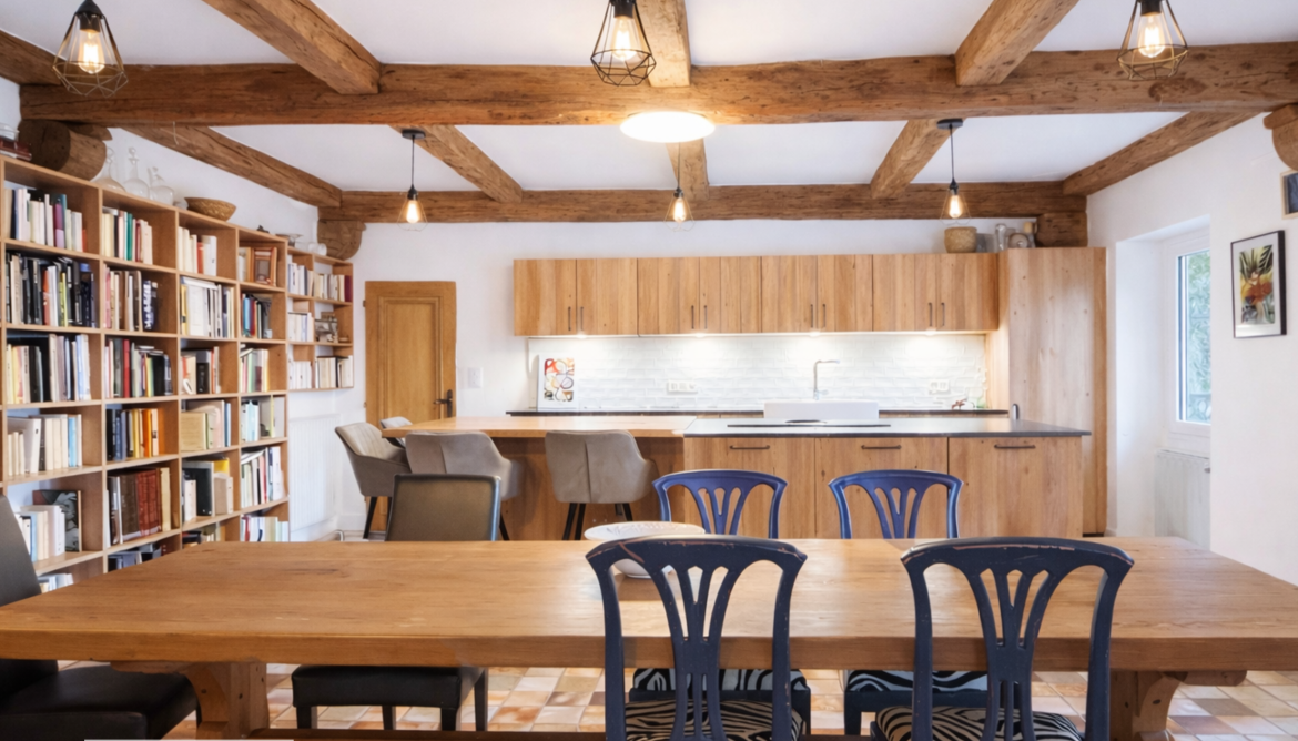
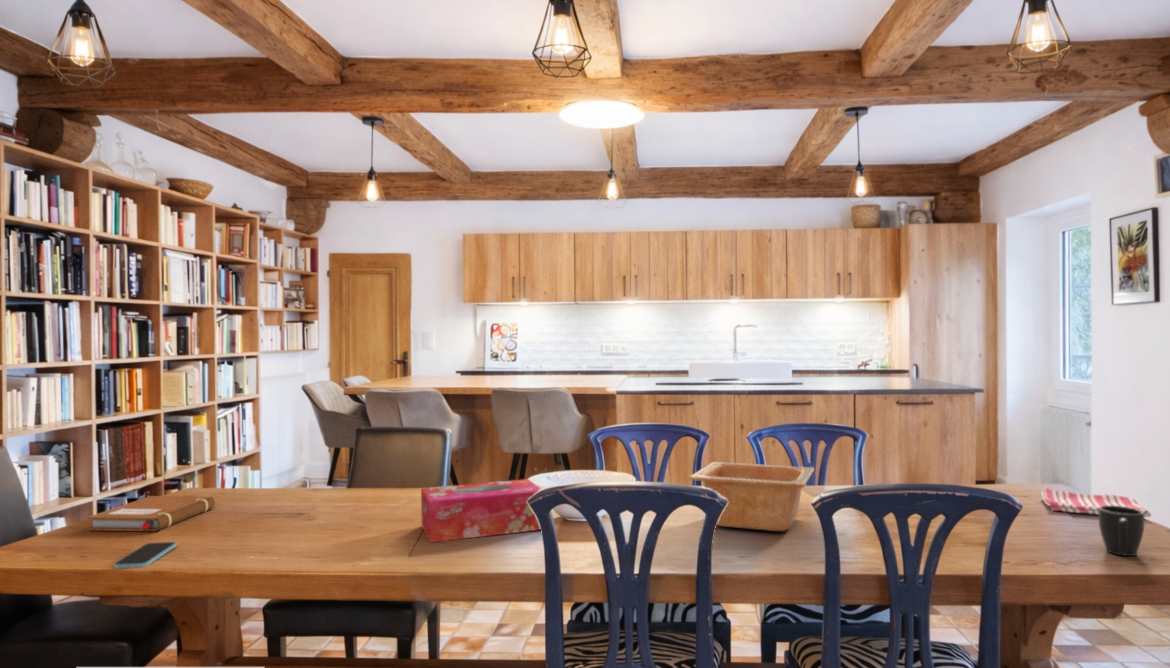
+ serving bowl (754, 496)
+ dish towel (1093, 502)
+ notebook (153, 513)
+ mug (1121, 533)
+ smartphone (146, 554)
+ tissue box (482, 508)
